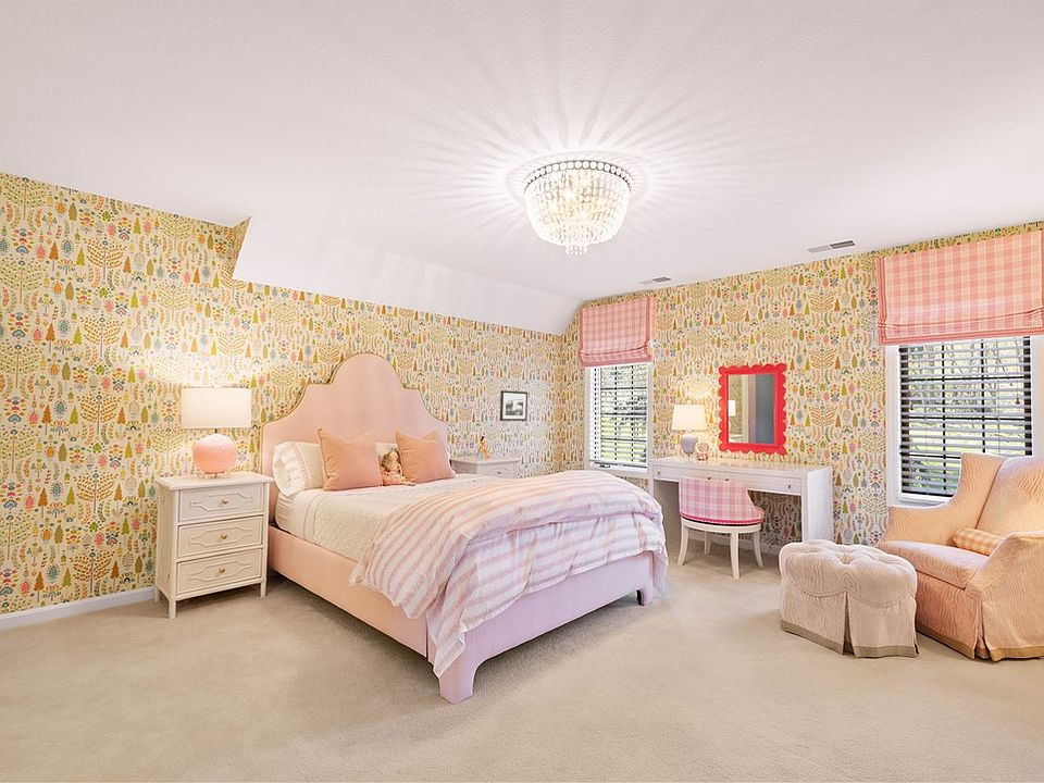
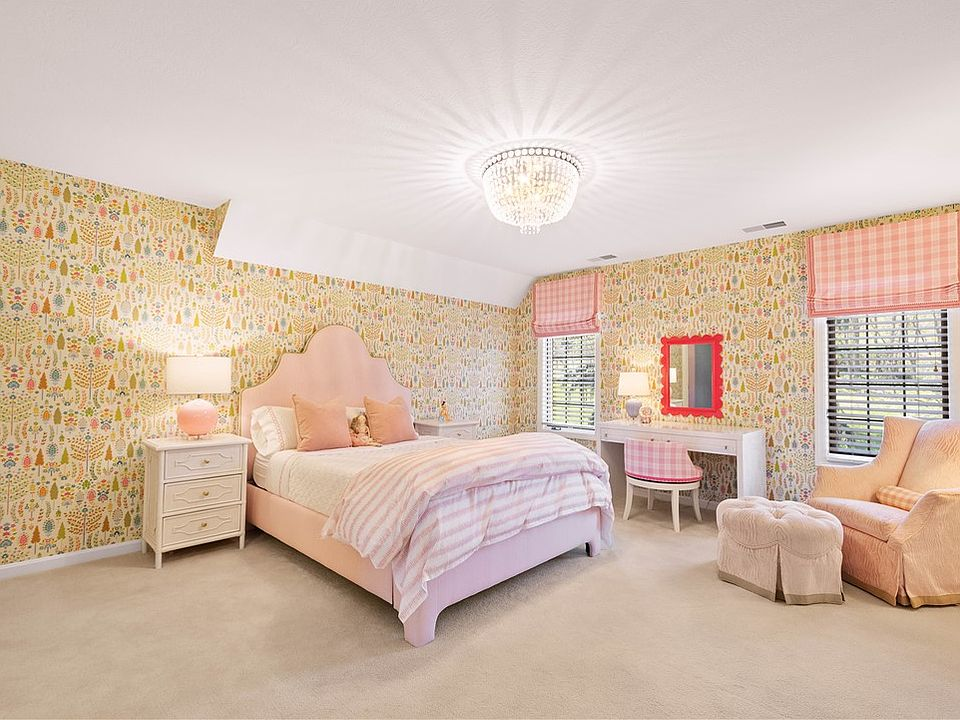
- picture frame (513, 406)
